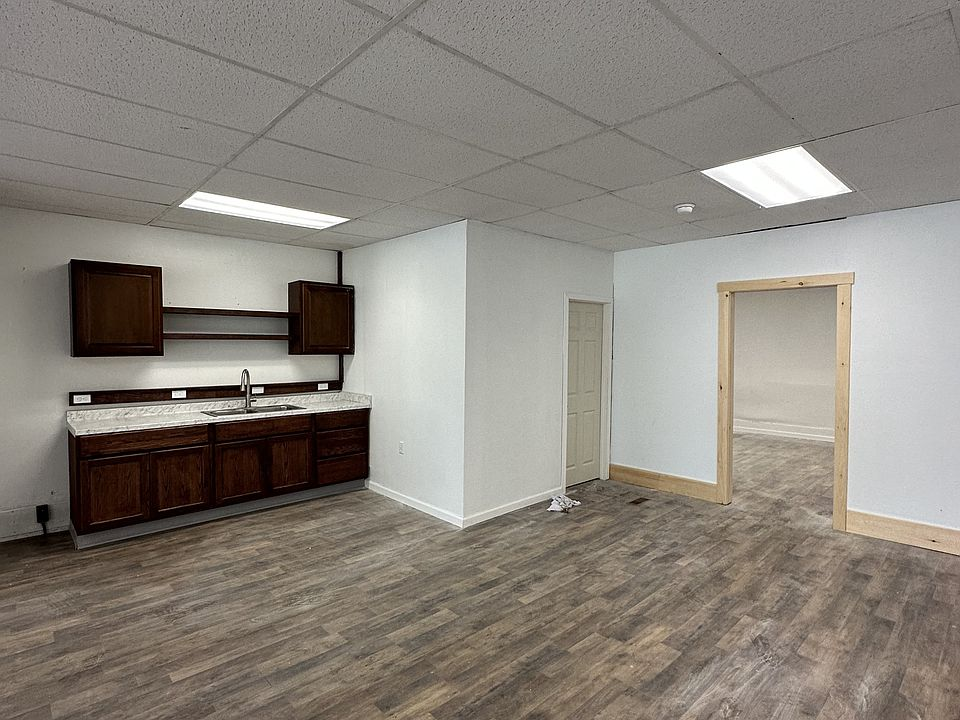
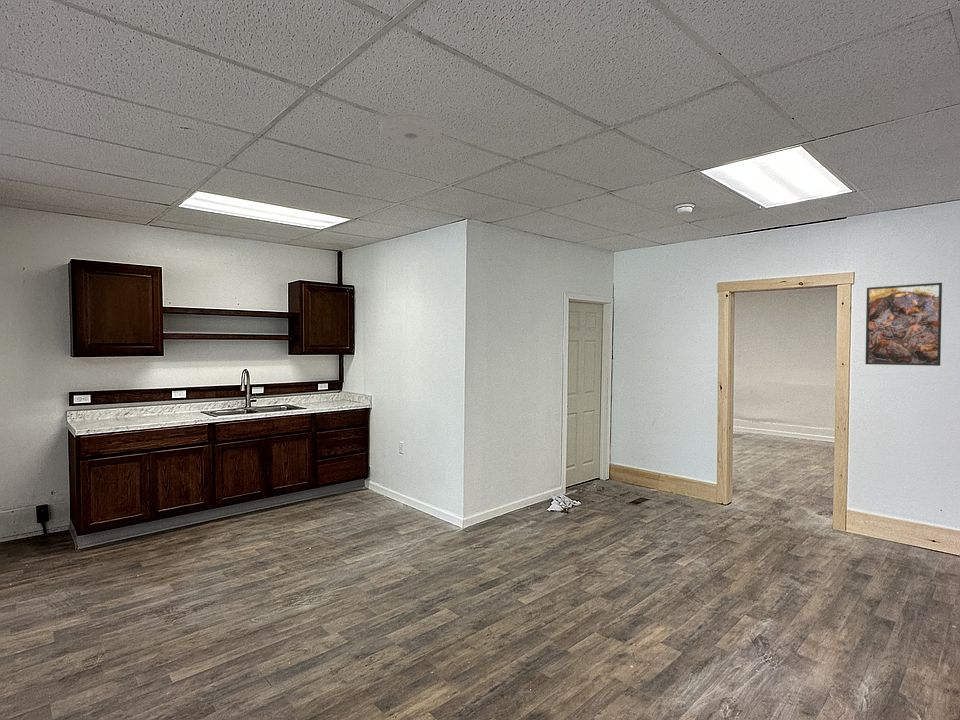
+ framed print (902, 325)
+ smoke detector (410, 130)
